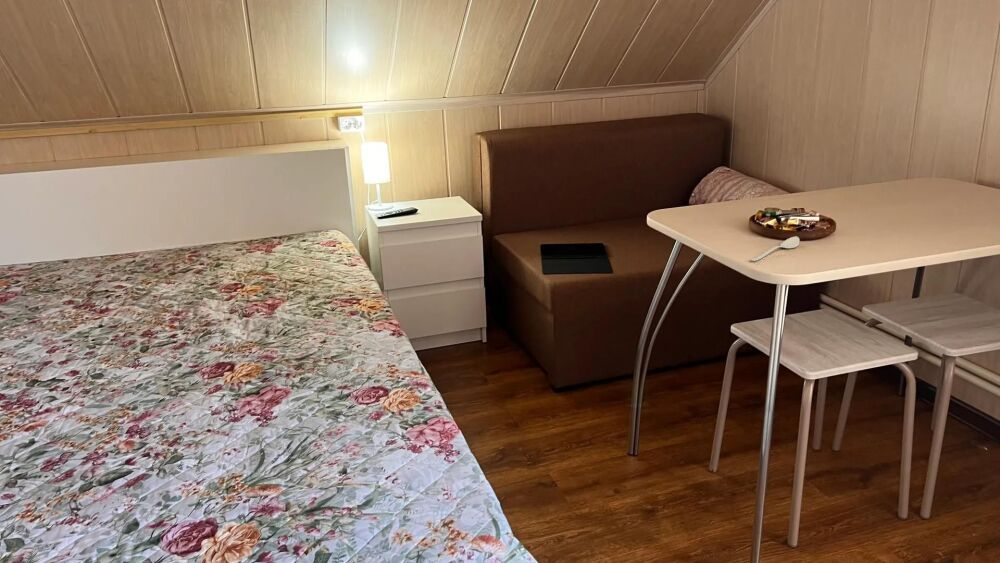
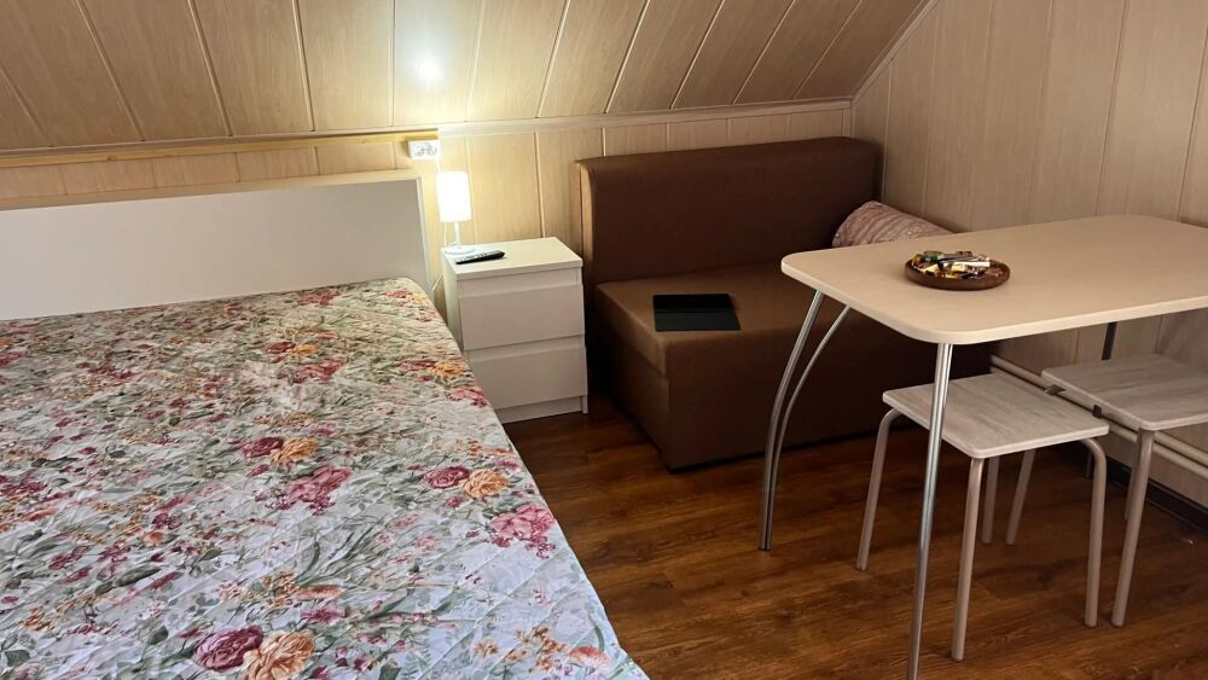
- spoon (774, 248)
